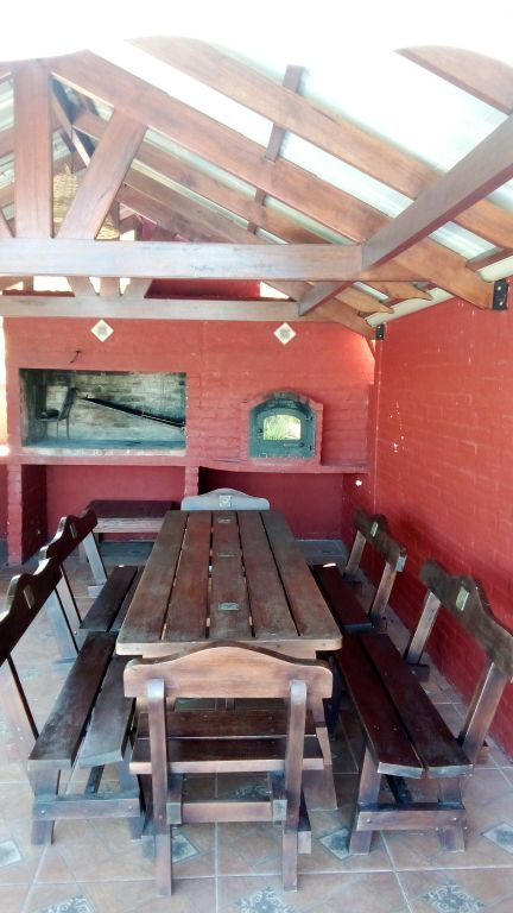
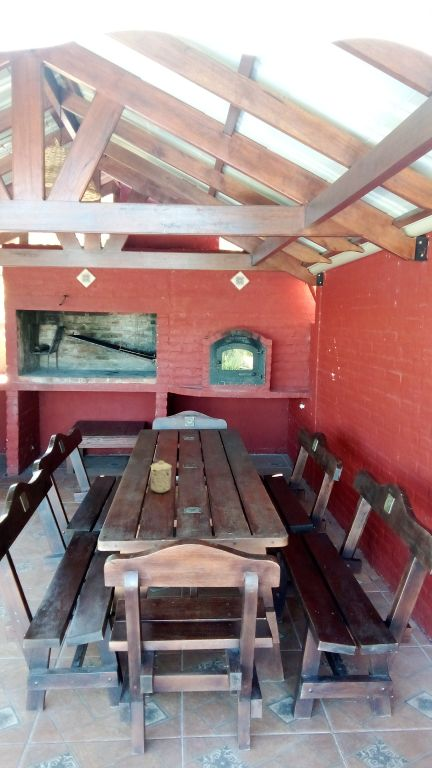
+ mug (161, 475)
